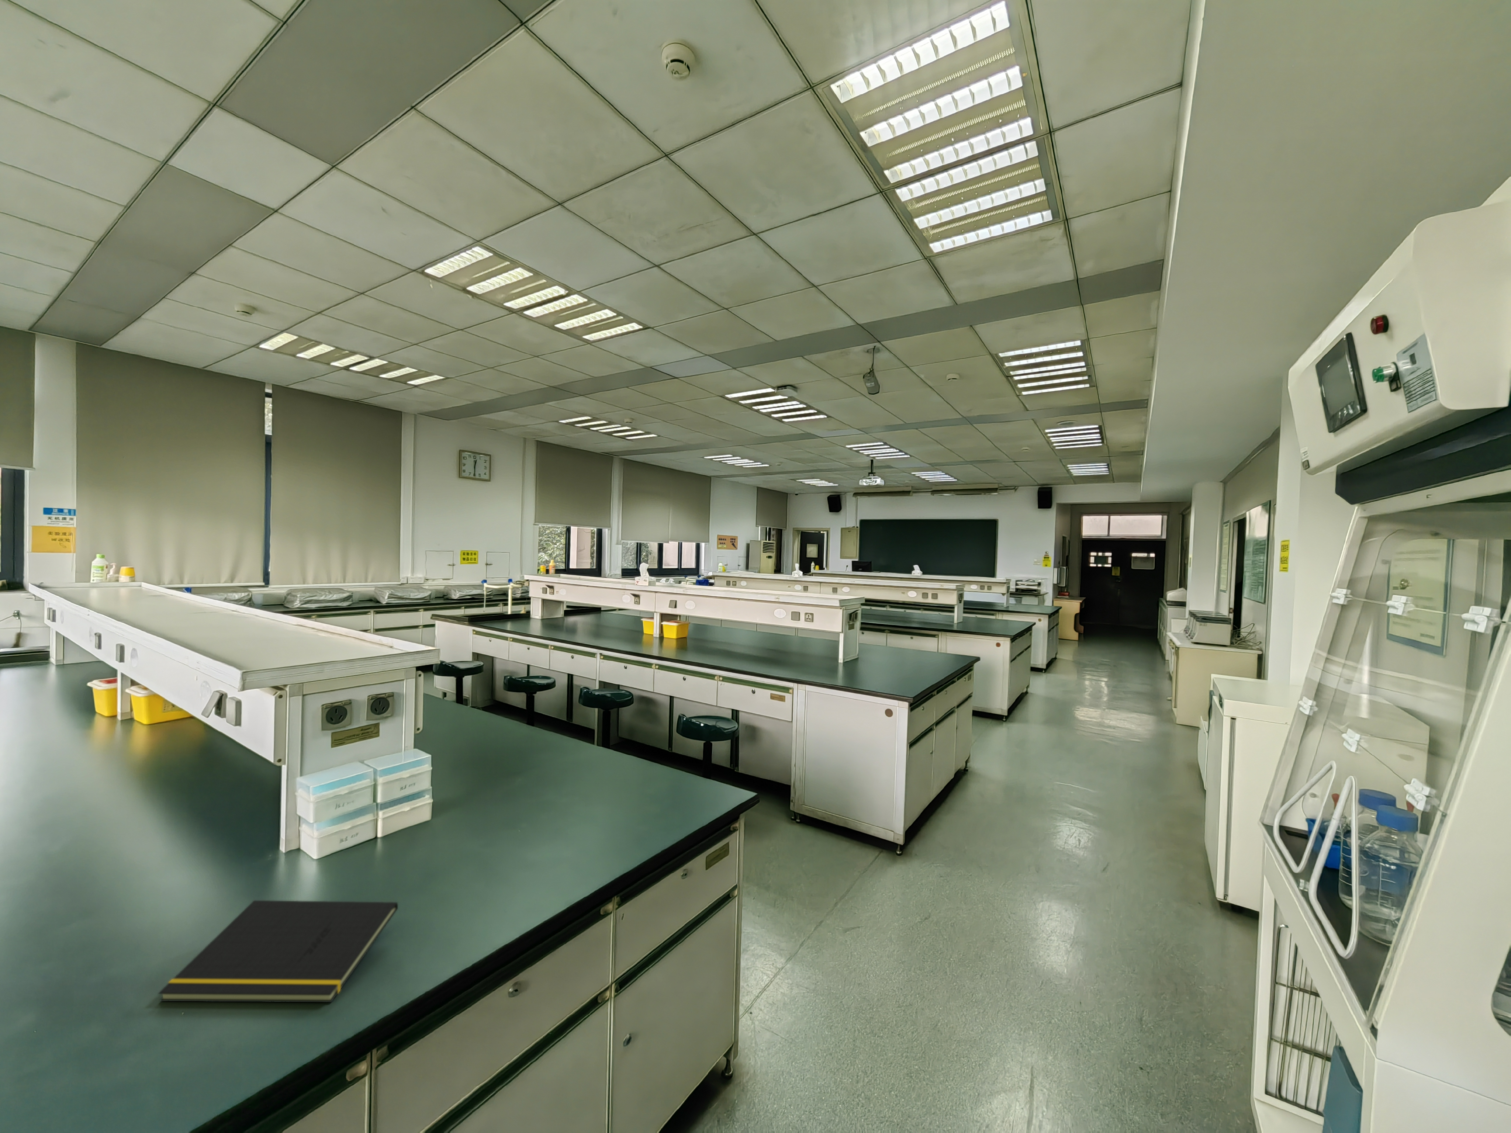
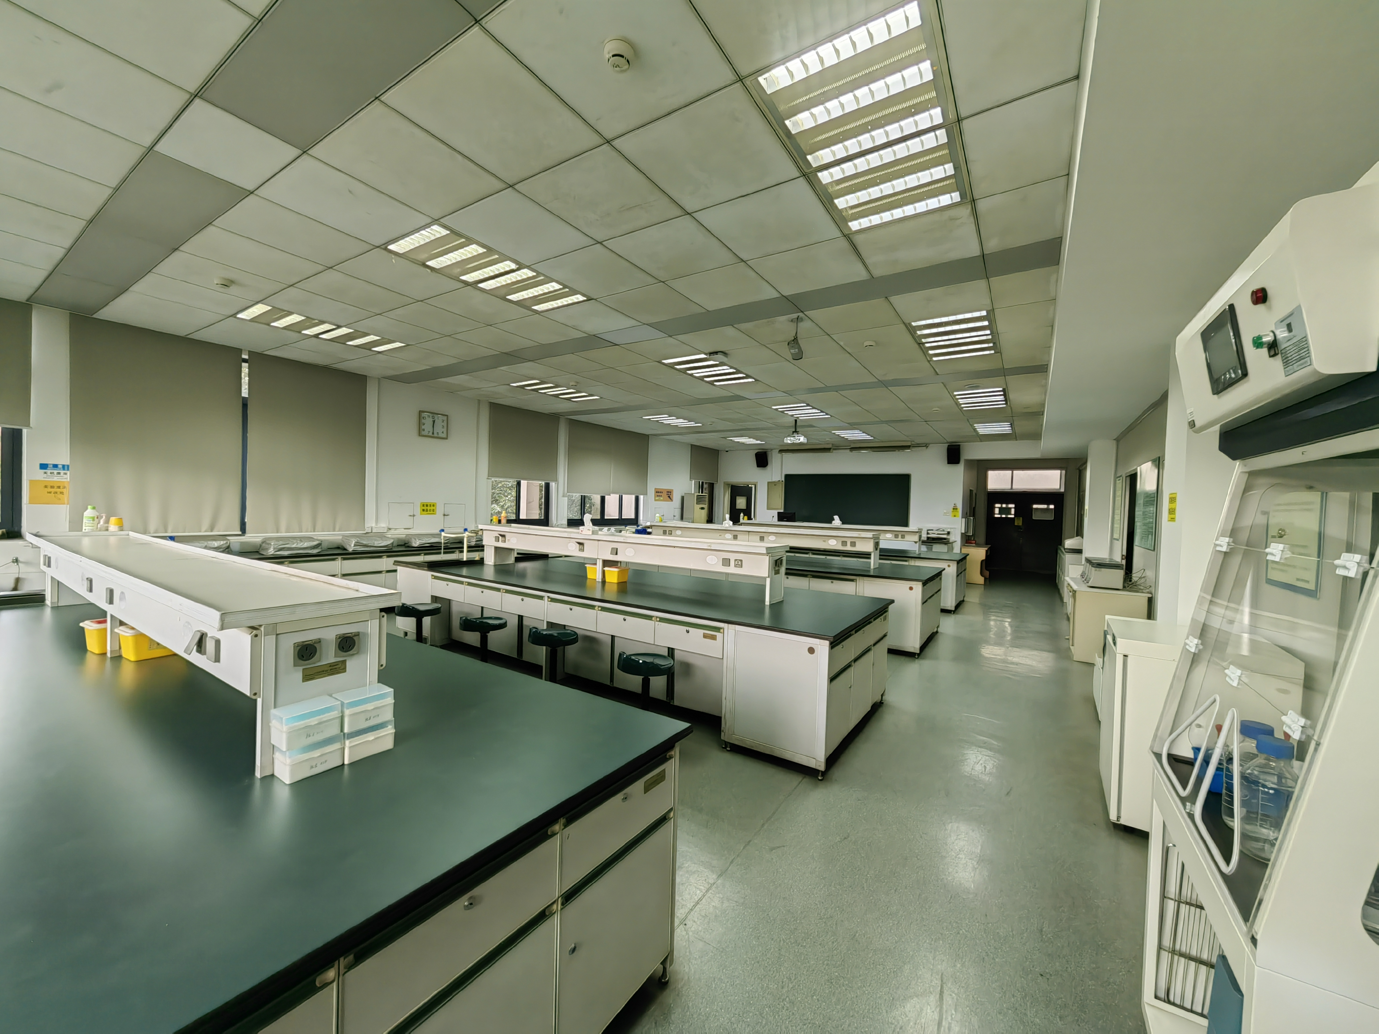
- notepad (289, 947)
